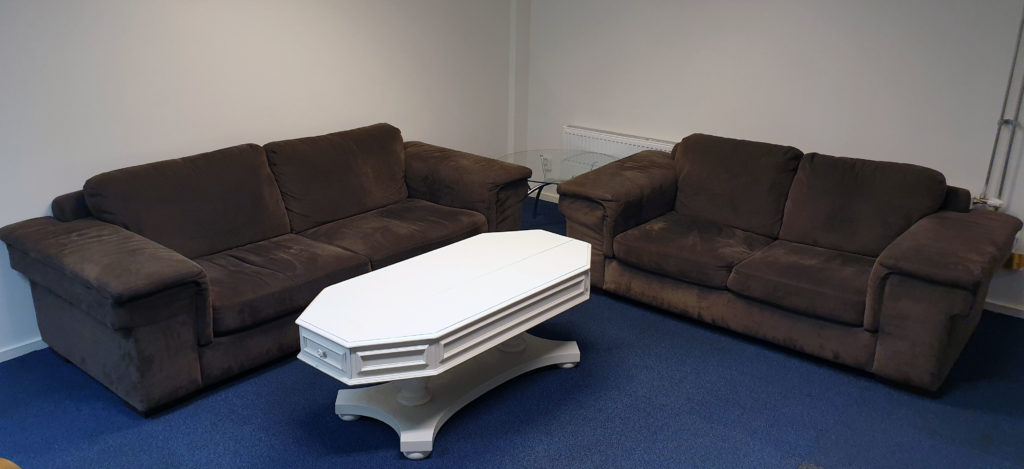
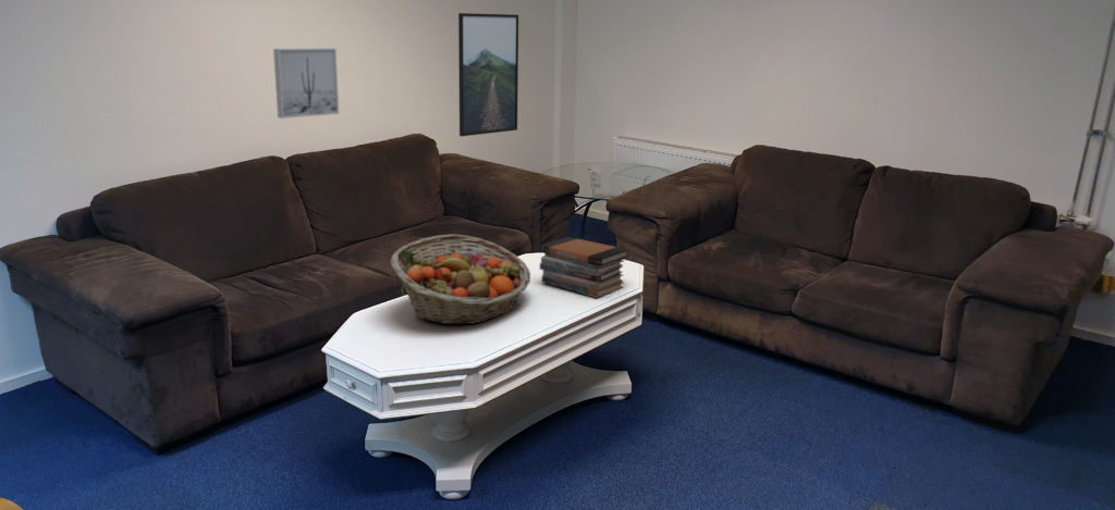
+ book stack (583, 265)
+ fruit basket (462, 277)
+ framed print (489, 74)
+ wall art (307, 82)
